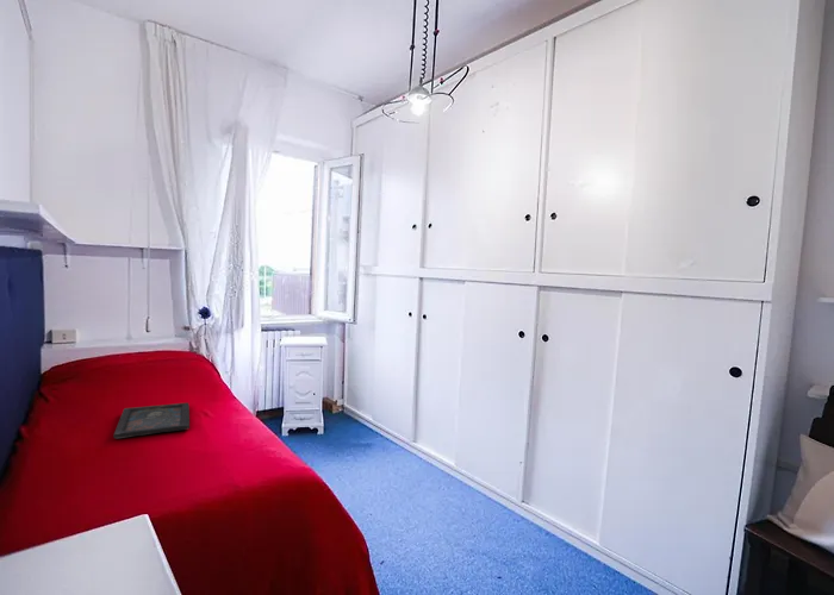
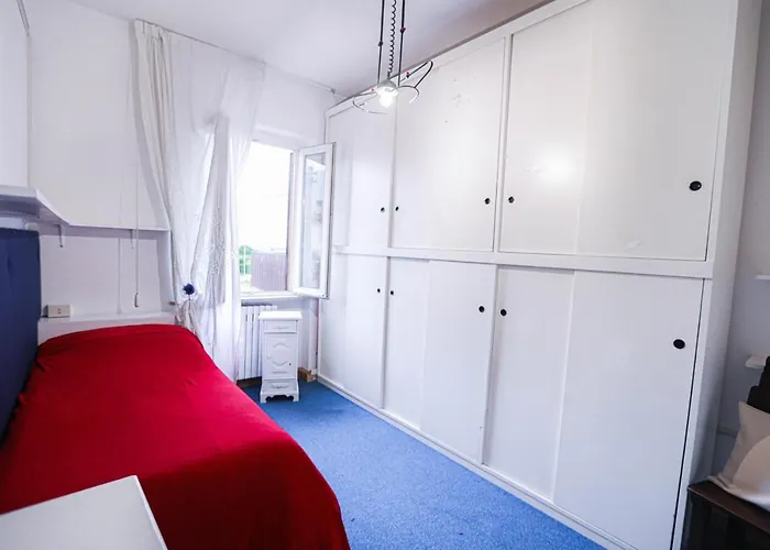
- tray (155, 419)
